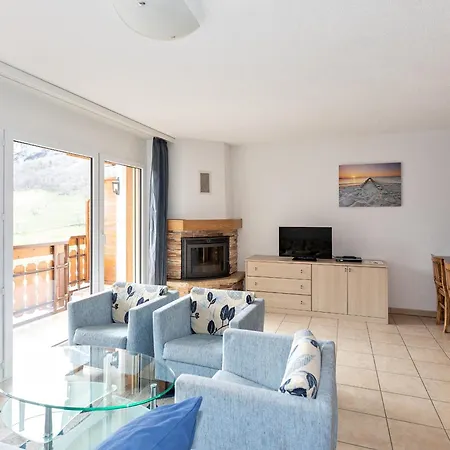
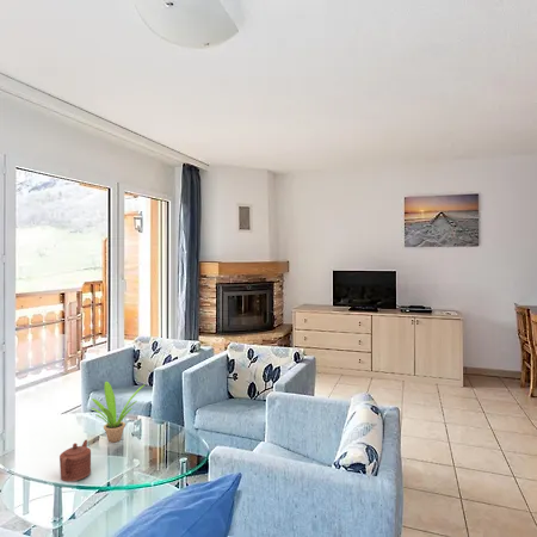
+ potted plant (115, 414)
+ teapot (75, 458)
